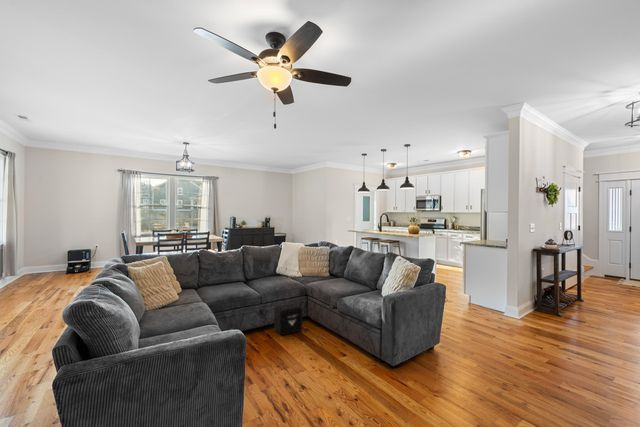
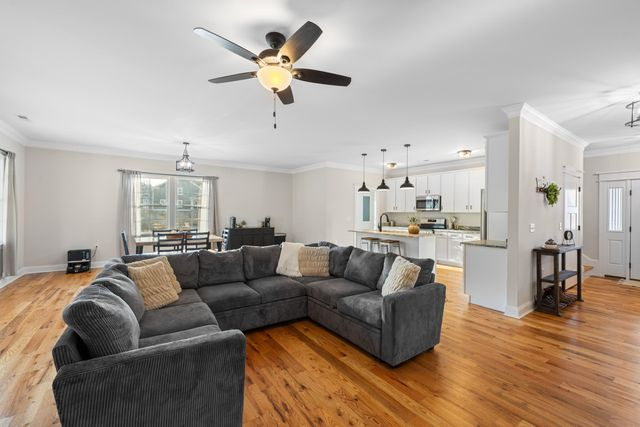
- air purifier (288, 318)
